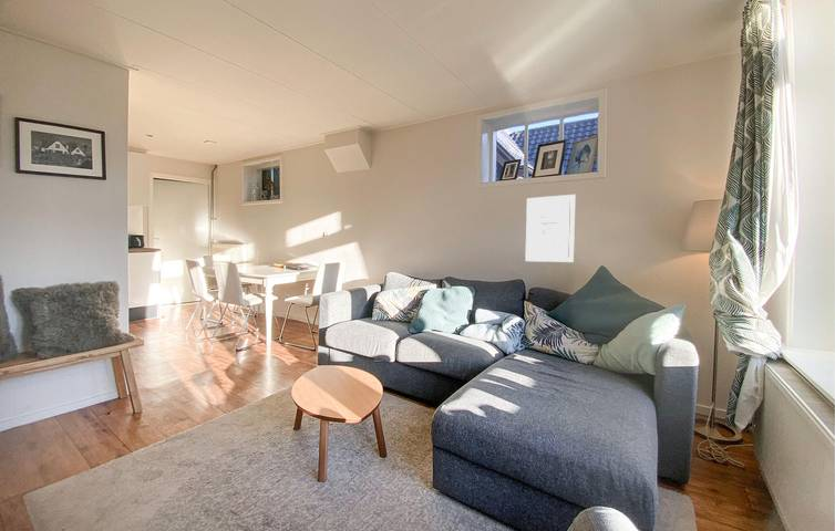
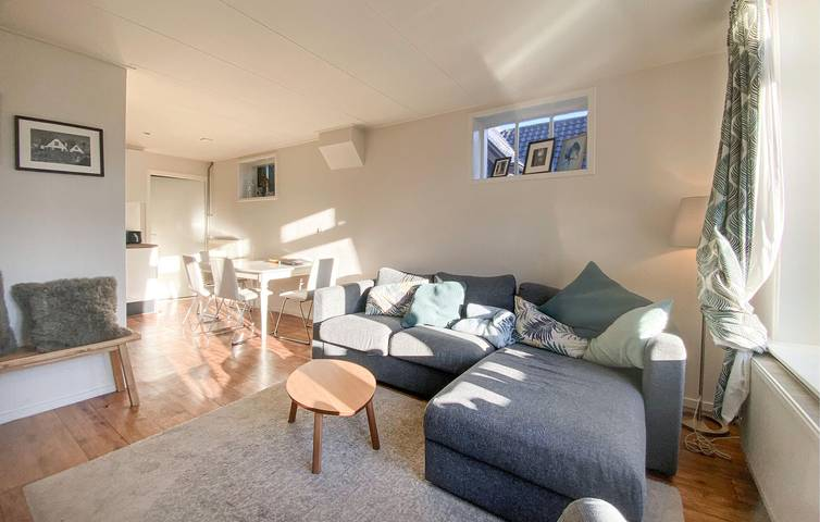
- wall art (549, 229)
